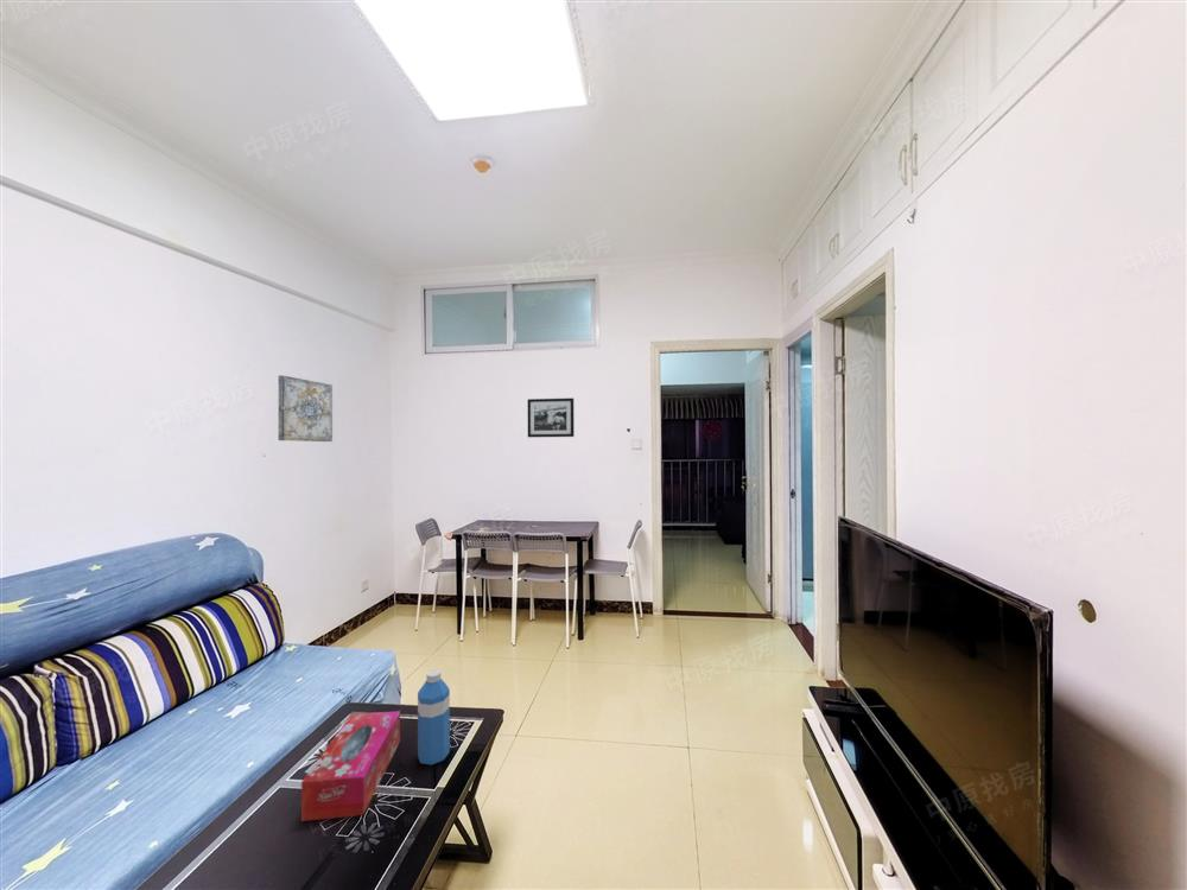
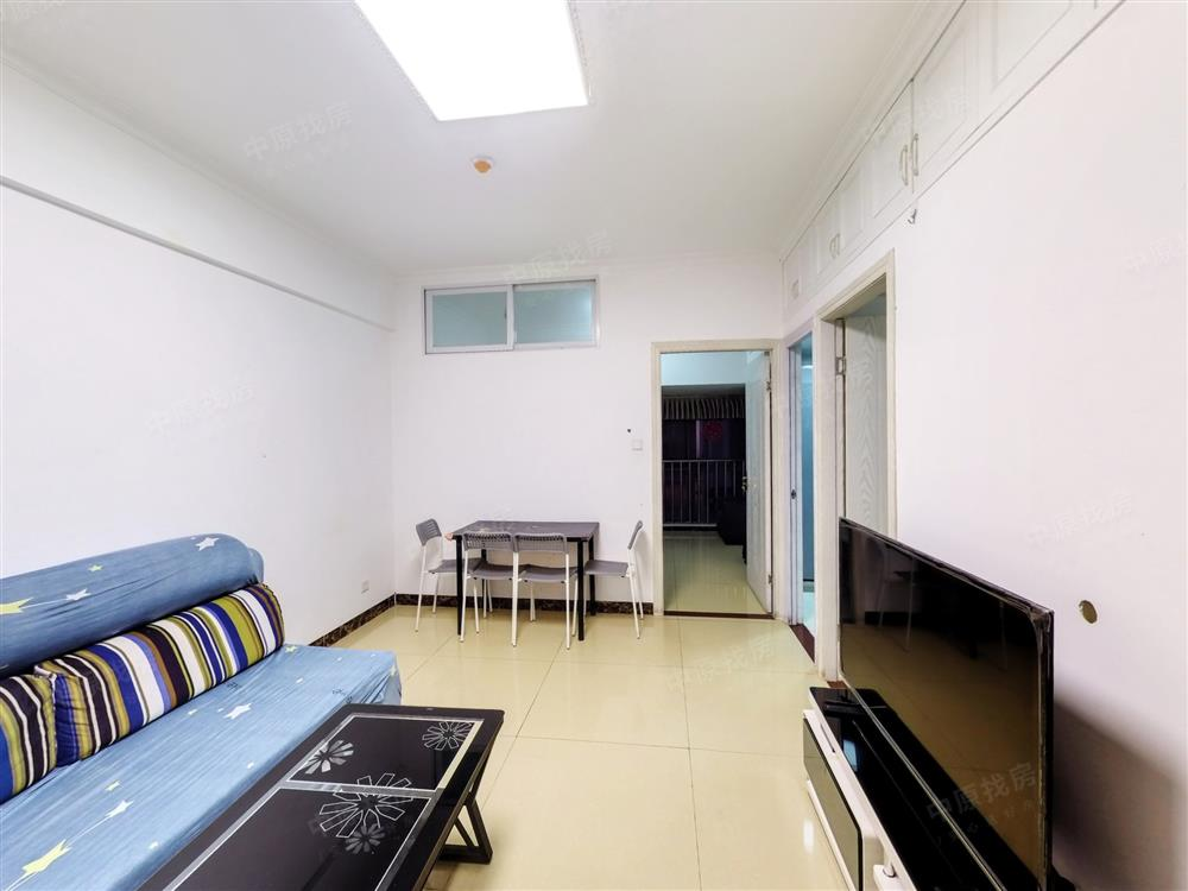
- wall art (306, 411)
- water bottle (433, 713)
- tissue box (356, 759)
- picture frame (550, 418)
